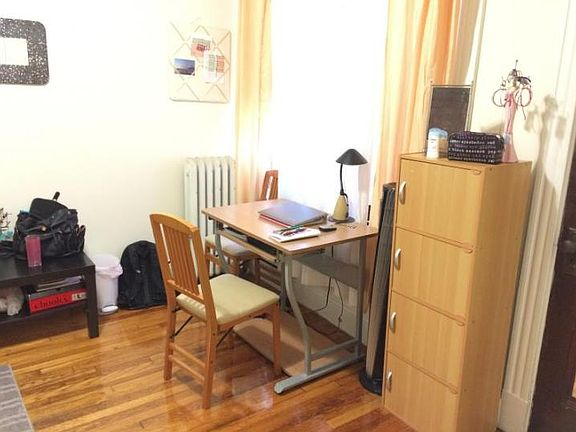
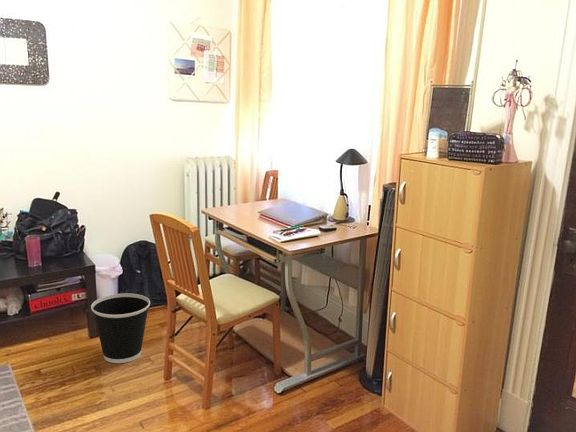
+ wastebasket (121, 329)
